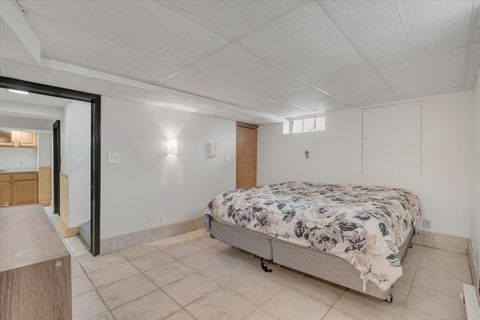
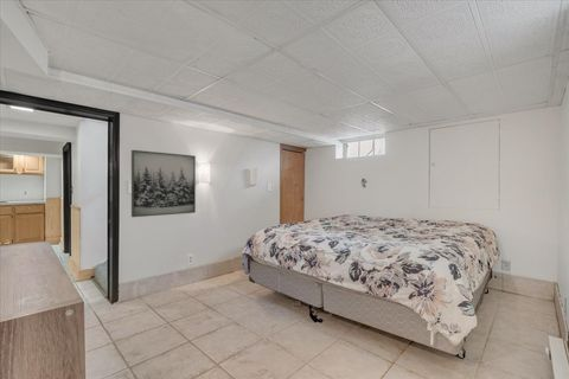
+ wall art (165, 184)
